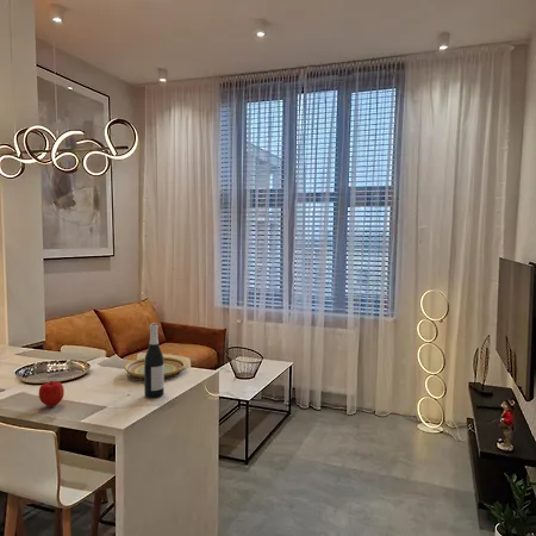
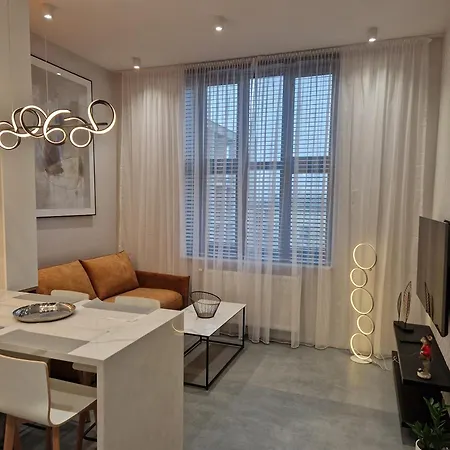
- fruit (51, 393)
- wine bottle (154, 359)
- plate (163, 368)
